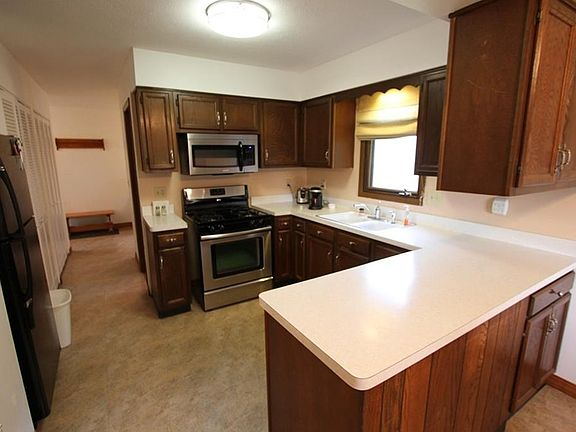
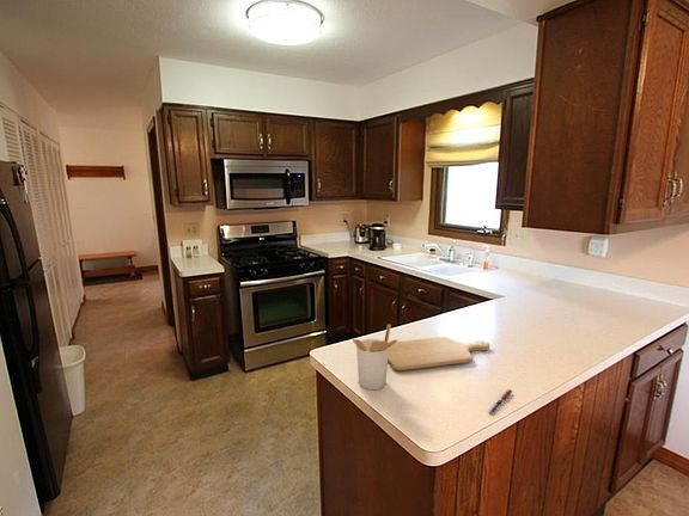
+ chopping board (438, 350)
+ utensil holder (376, 358)
+ pen (500, 400)
